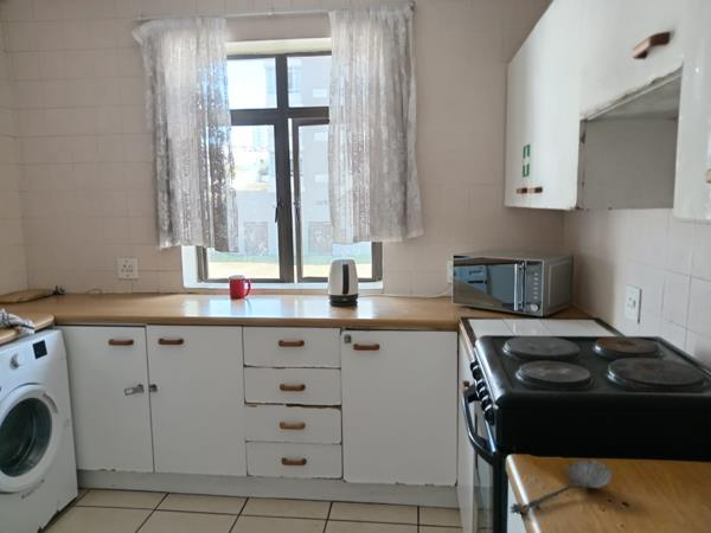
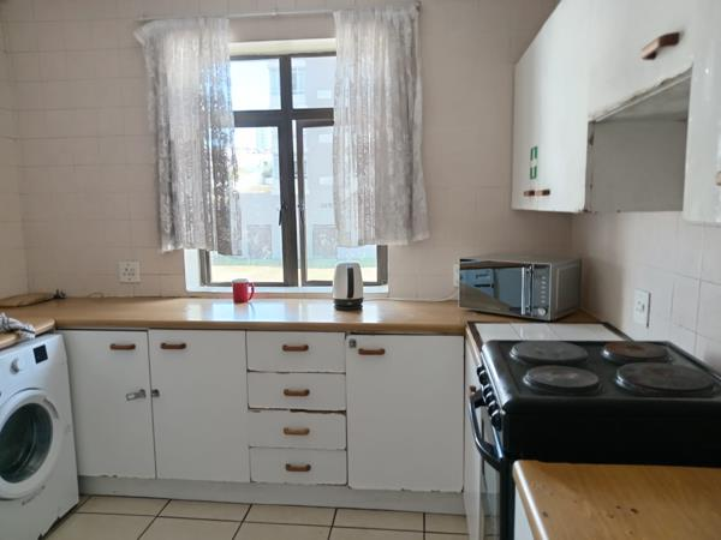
- spoon (561, 489)
